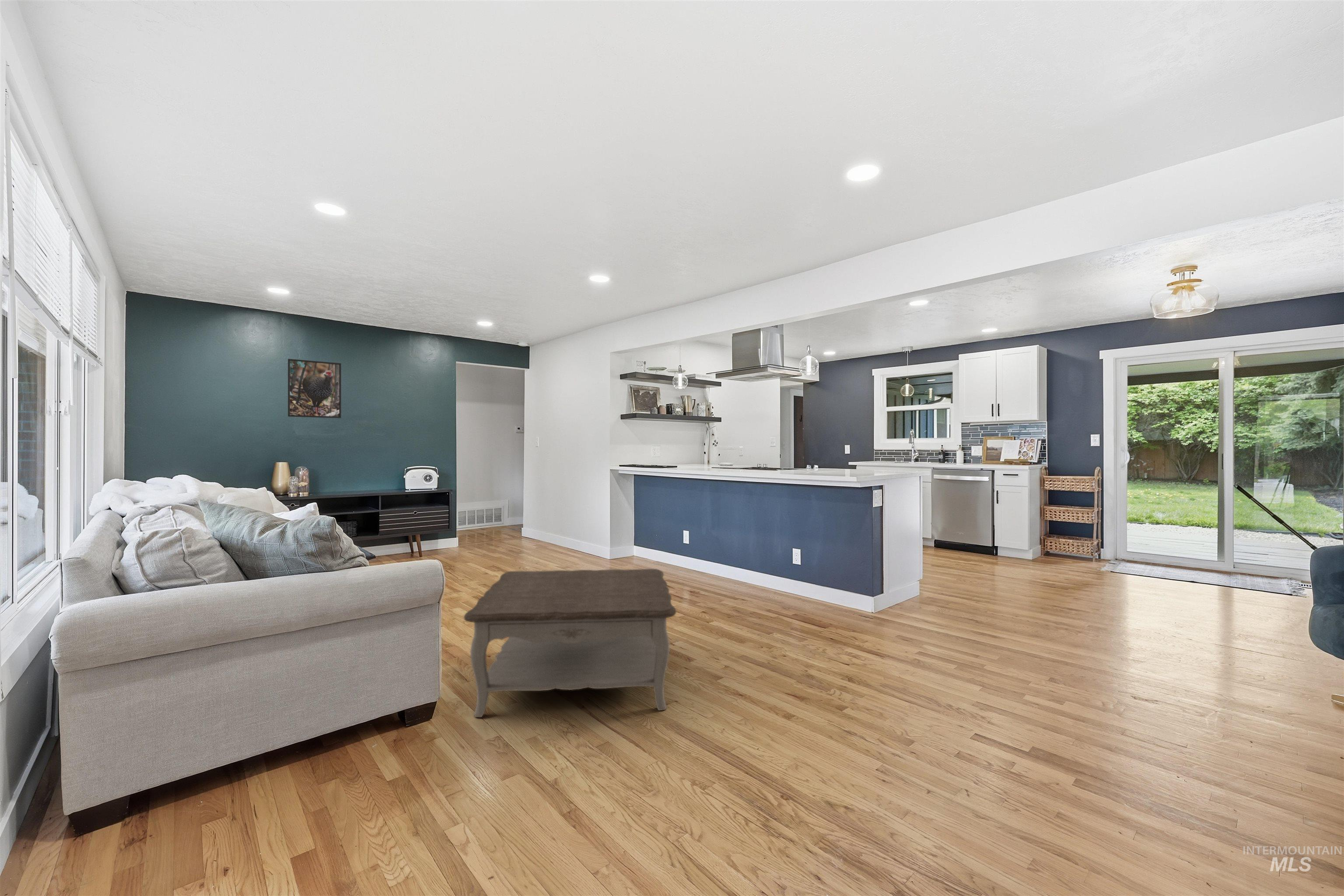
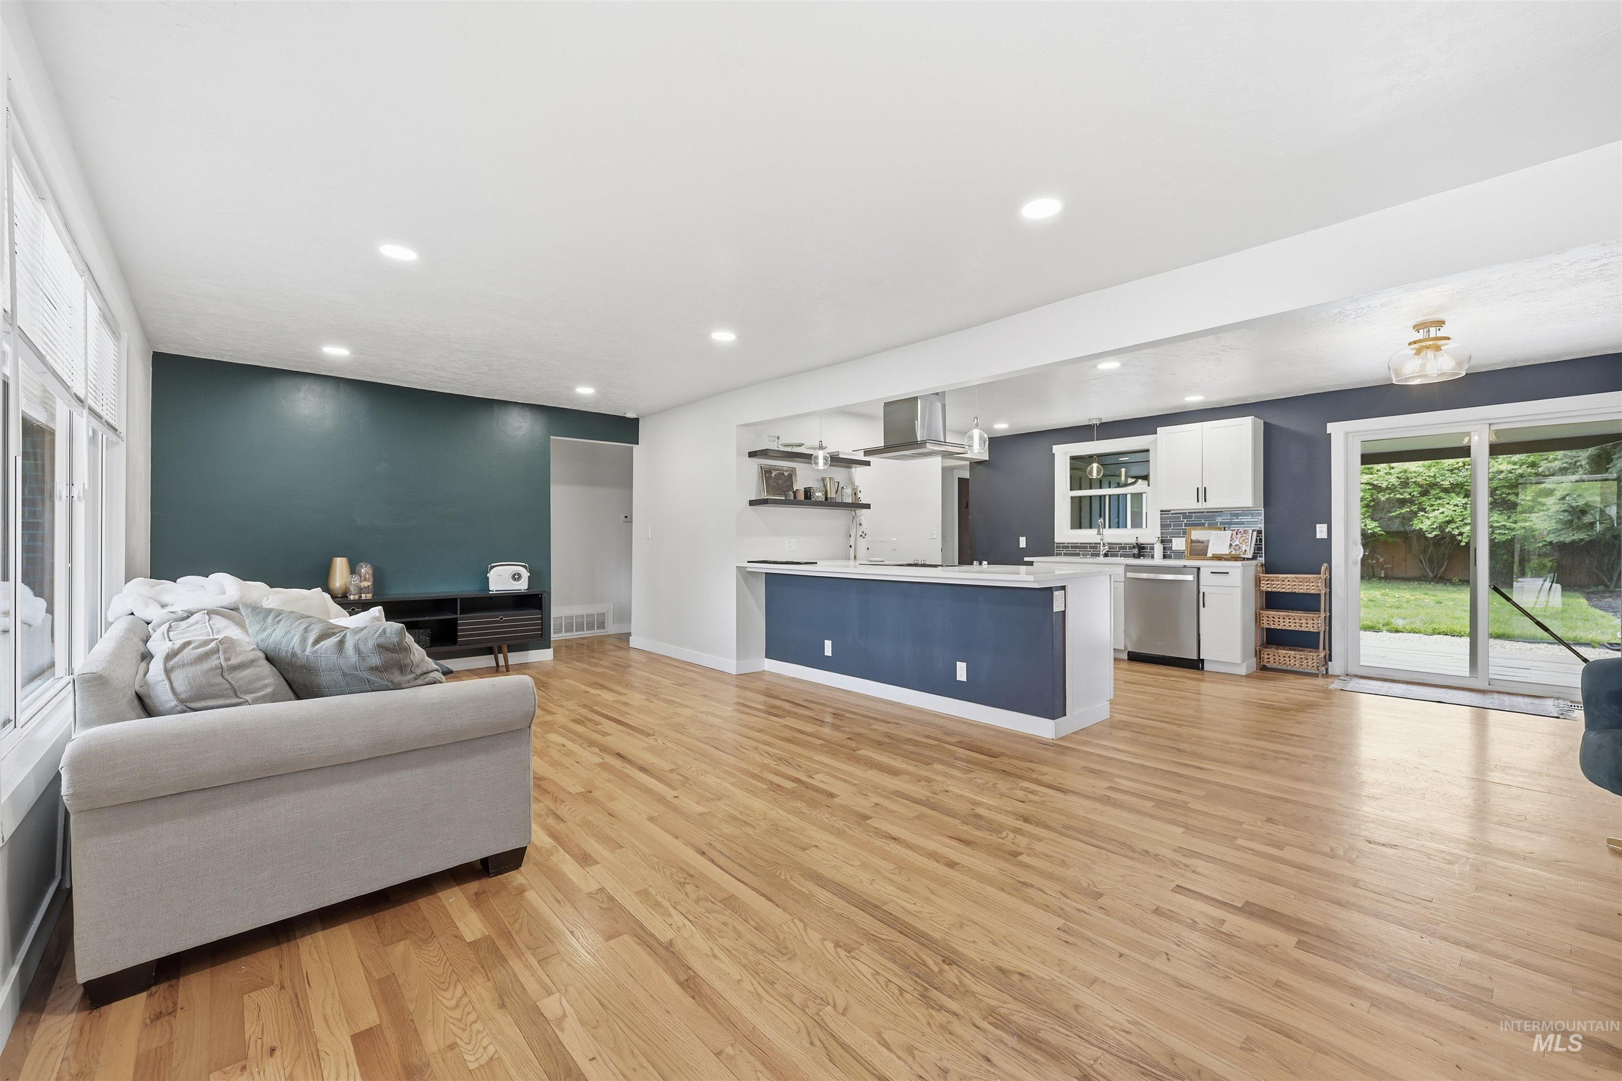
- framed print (315, 389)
- coffee table (578, 632)
